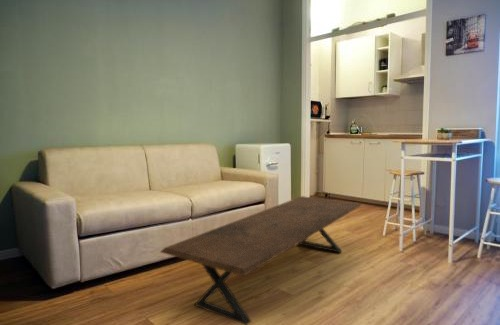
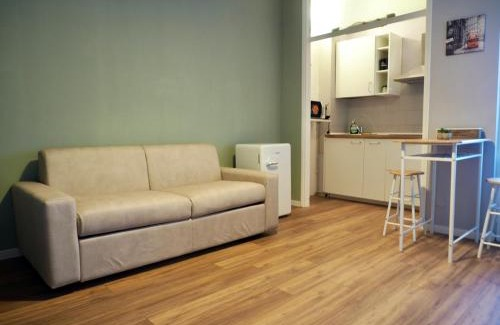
- coffee table (282, 247)
